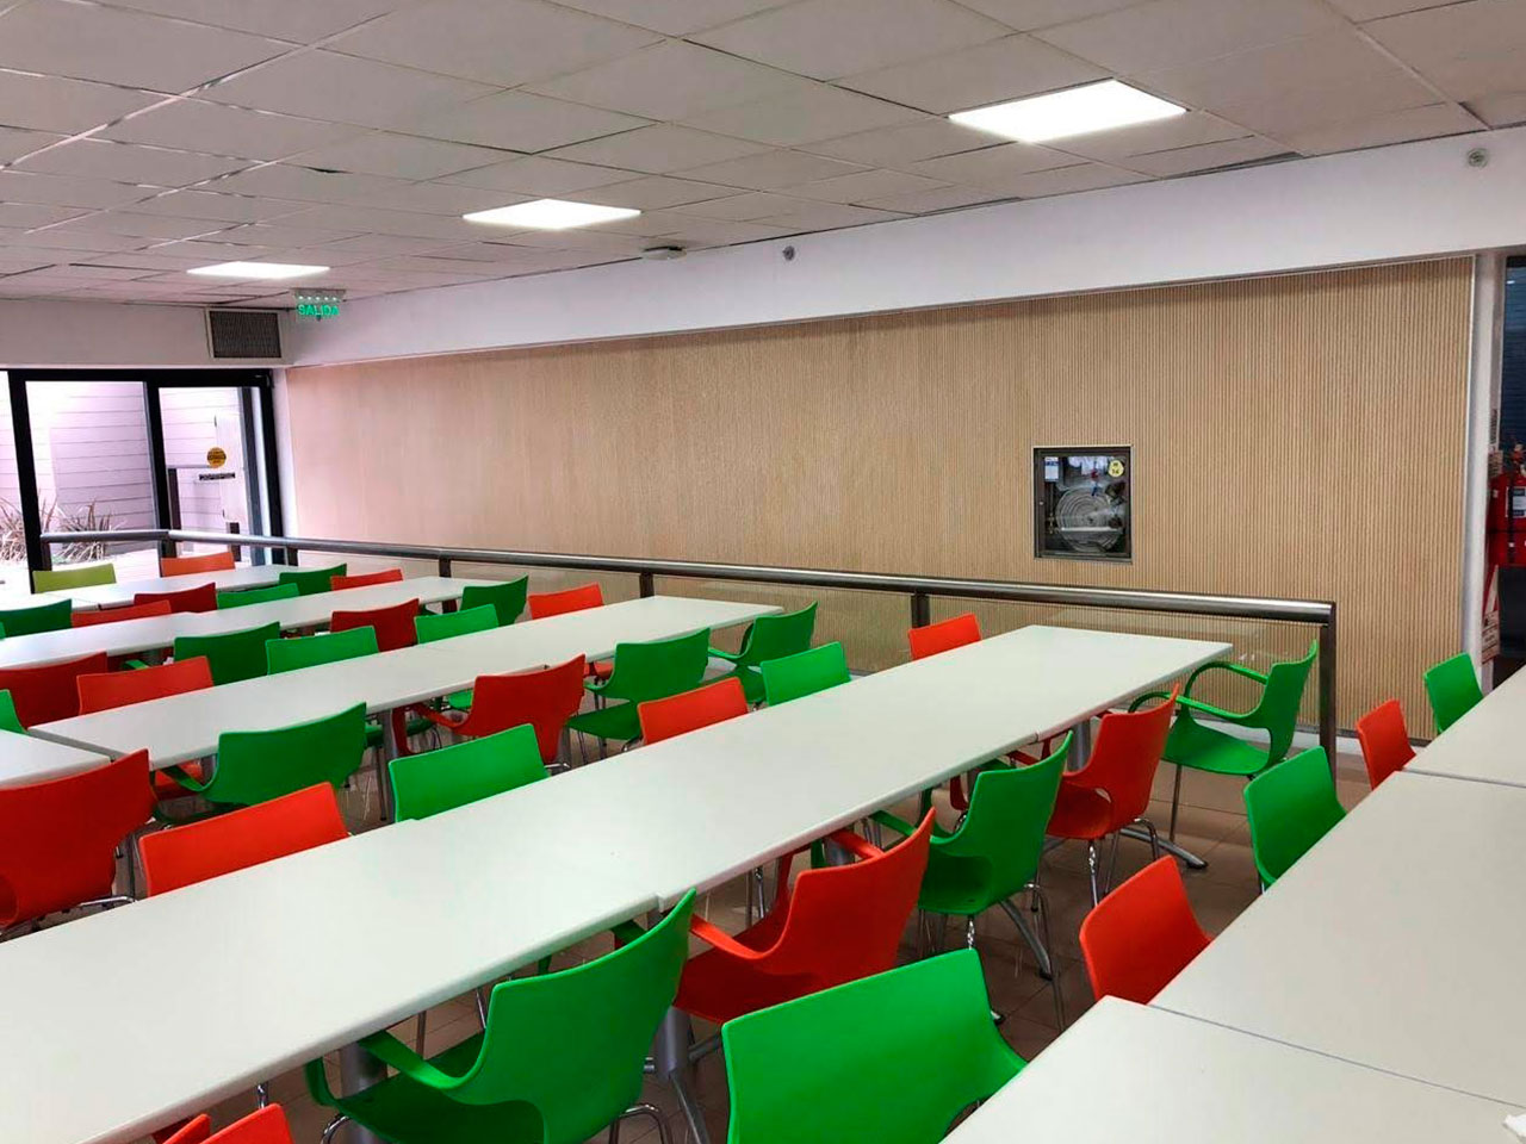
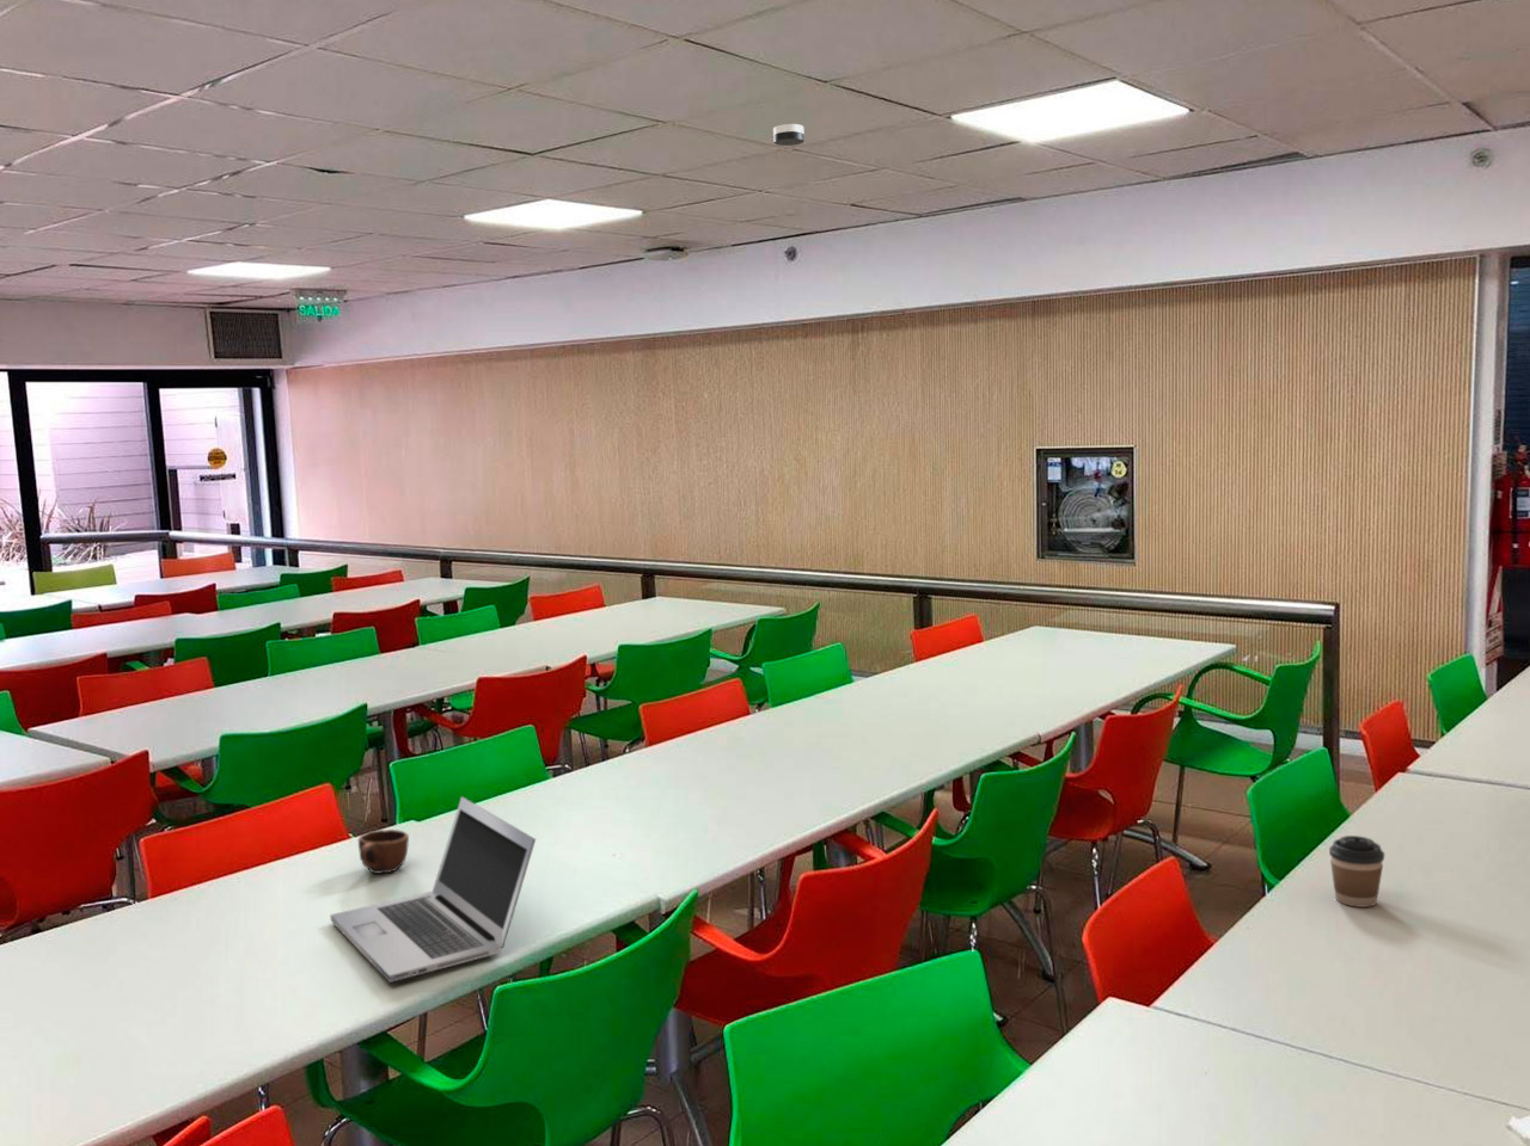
+ laptop (434, 885)
+ mug (383, 852)
+ coffee cup (1355, 868)
+ smoke detector (788, 135)
